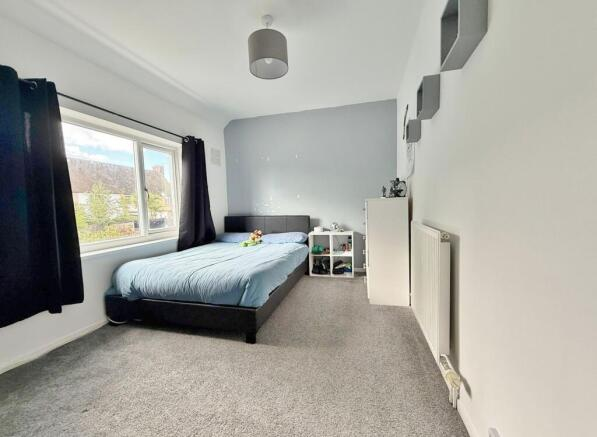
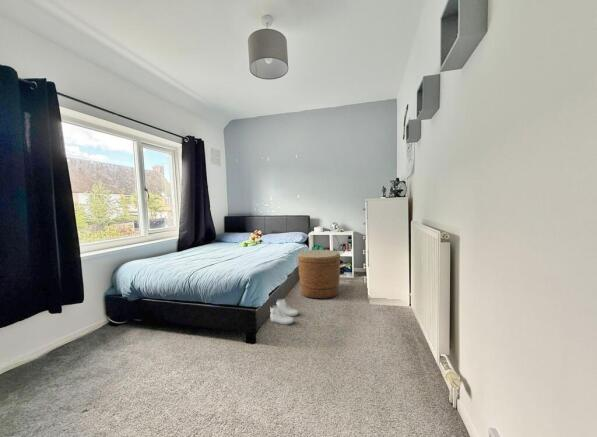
+ boots (284, 310)
+ basket (319, 272)
